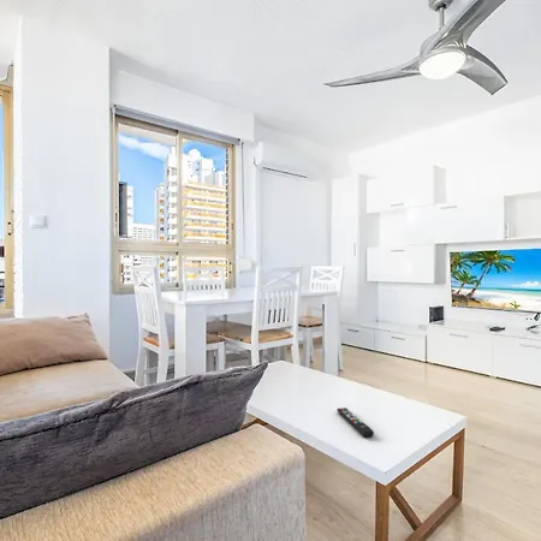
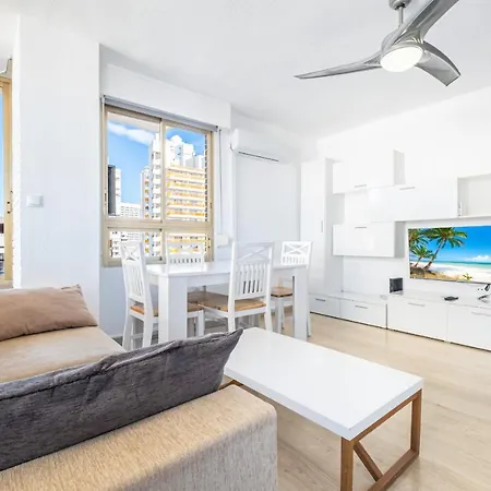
- remote control (353, 420)
